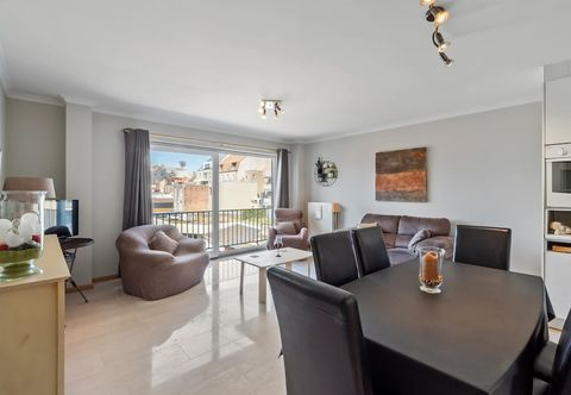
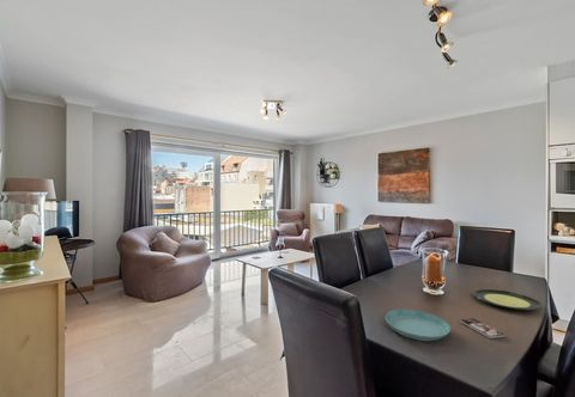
+ smartphone (480, 325)
+ plate (506, 300)
+ saucer (416, 324)
